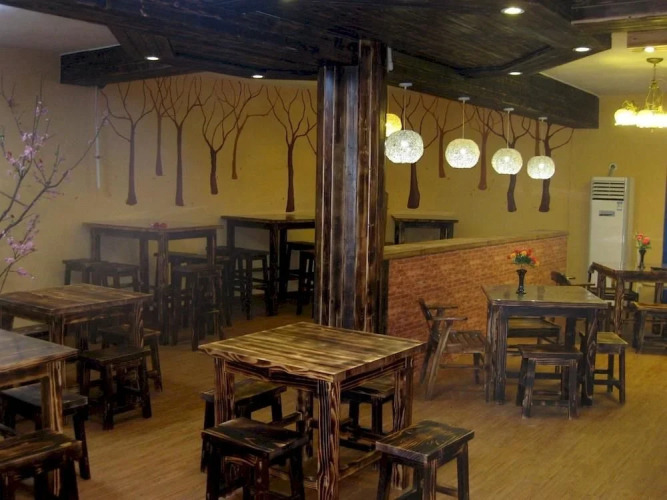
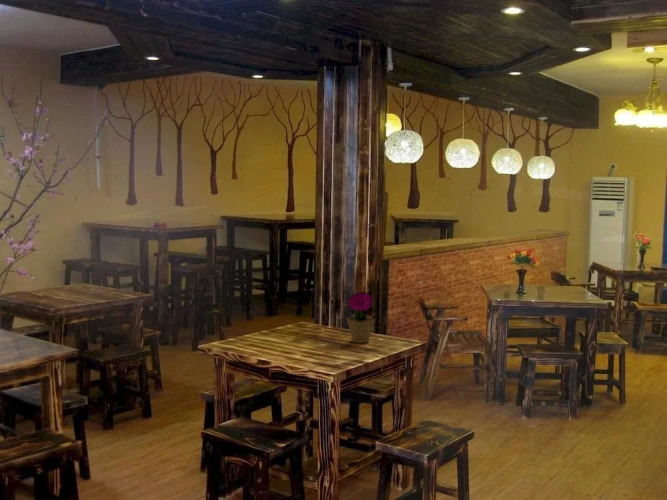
+ flower pot (360, 316)
